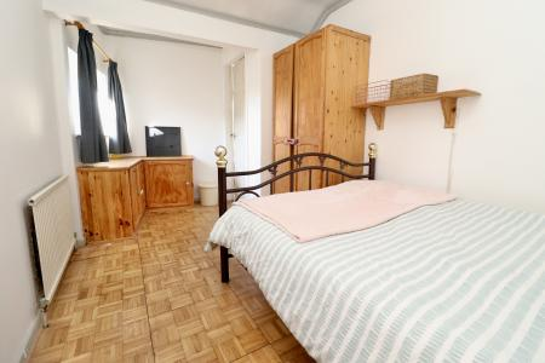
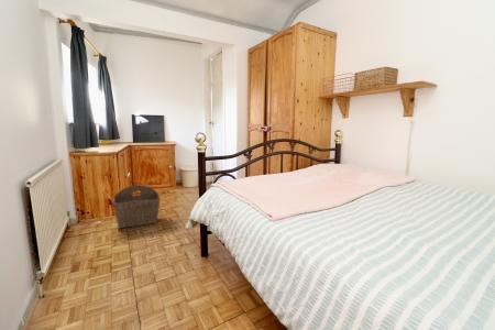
+ wicker basket (138, 205)
